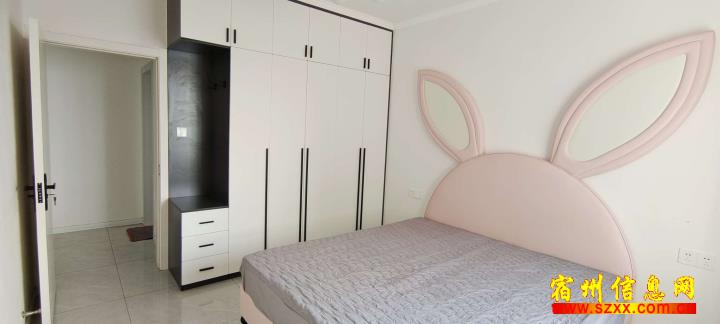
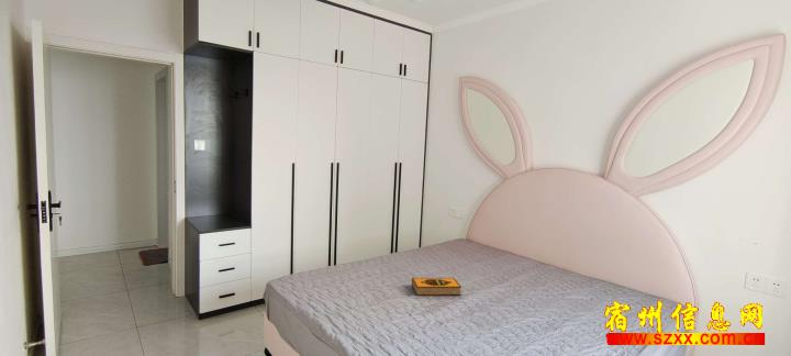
+ hardback book (435, 285)
